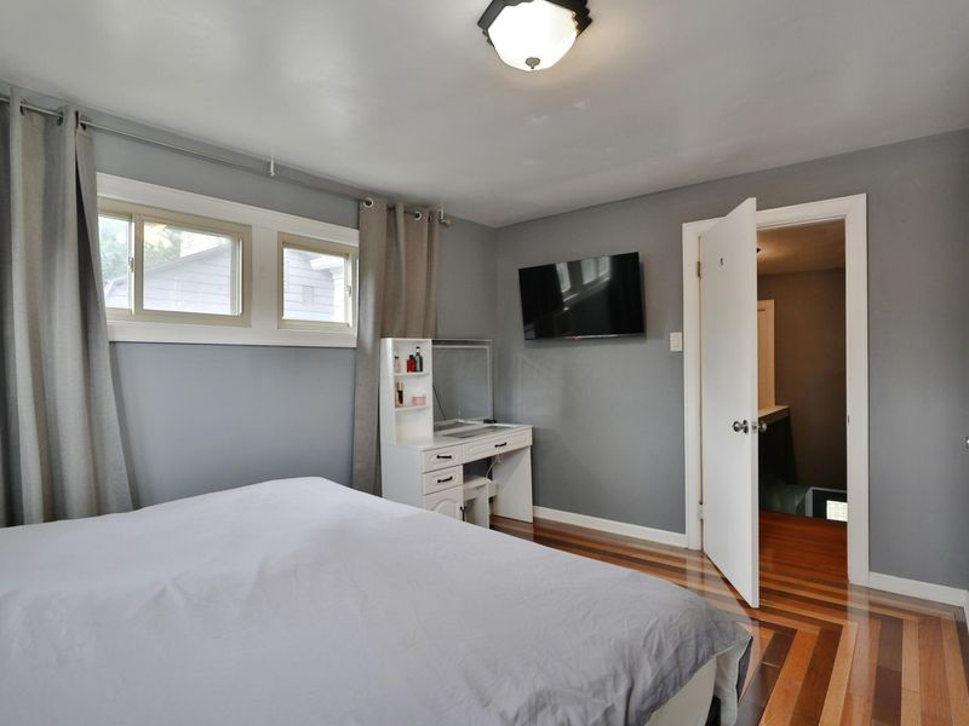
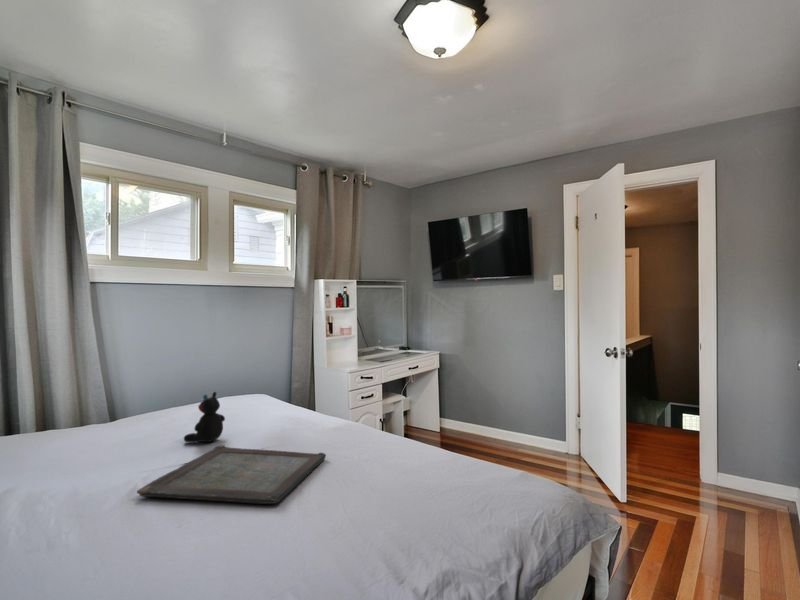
+ serving tray (241, 471)
+ teddy bear (204, 416)
